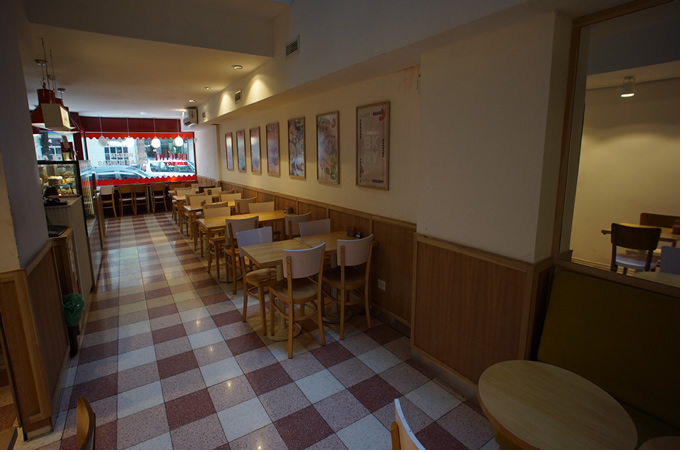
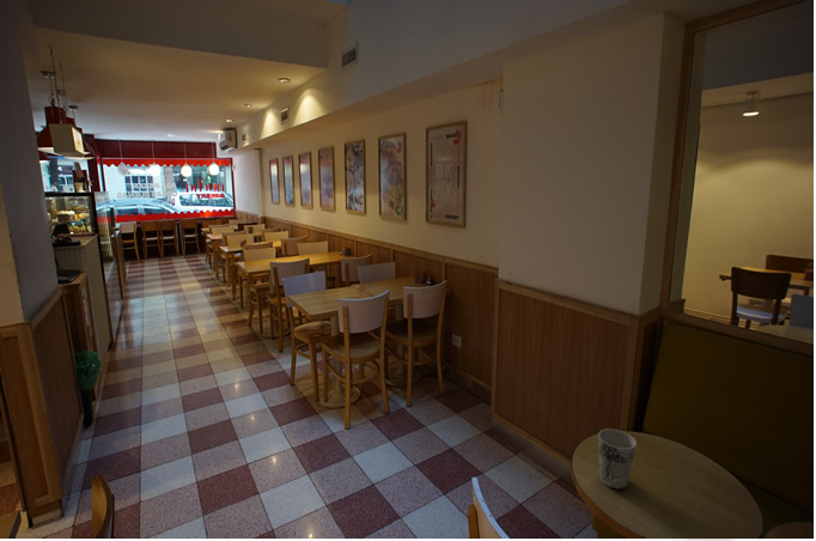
+ cup (615, 458)
